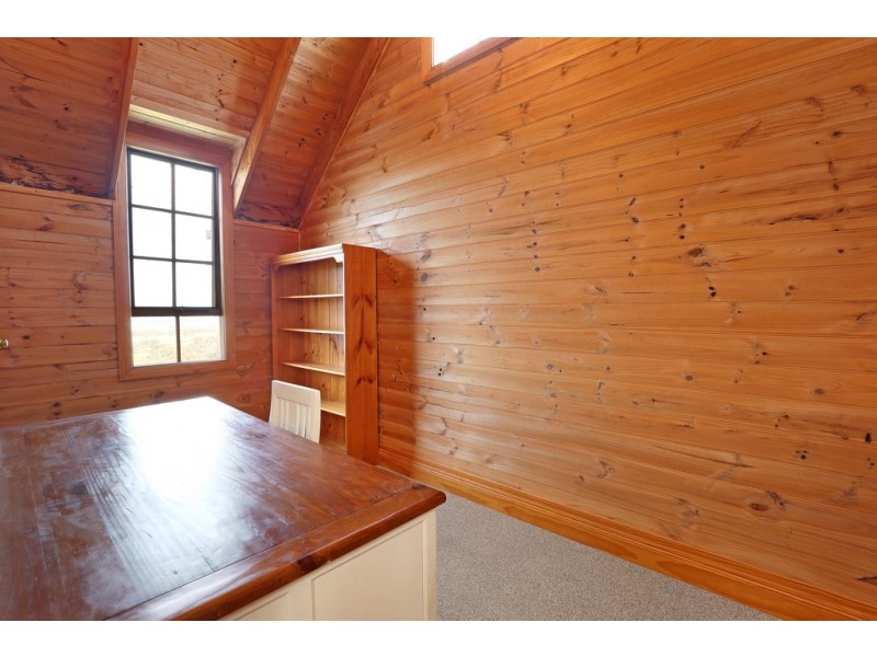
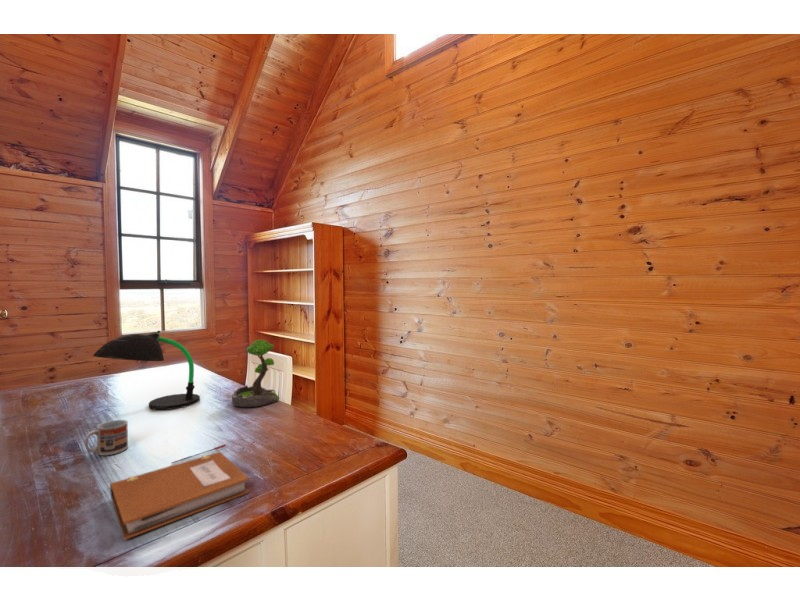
+ desk lamp (150, 360)
+ cup (107, 438)
+ pen (199, 453)
+ notebook (183, 486)
+ plant (256, 370)
